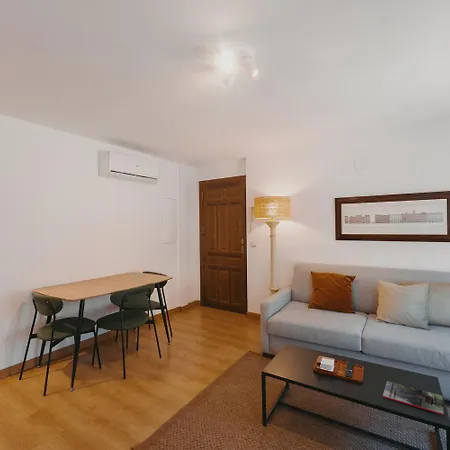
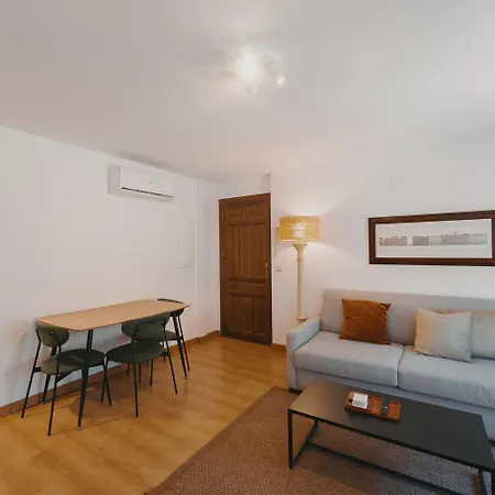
- magazine (412, 396)
